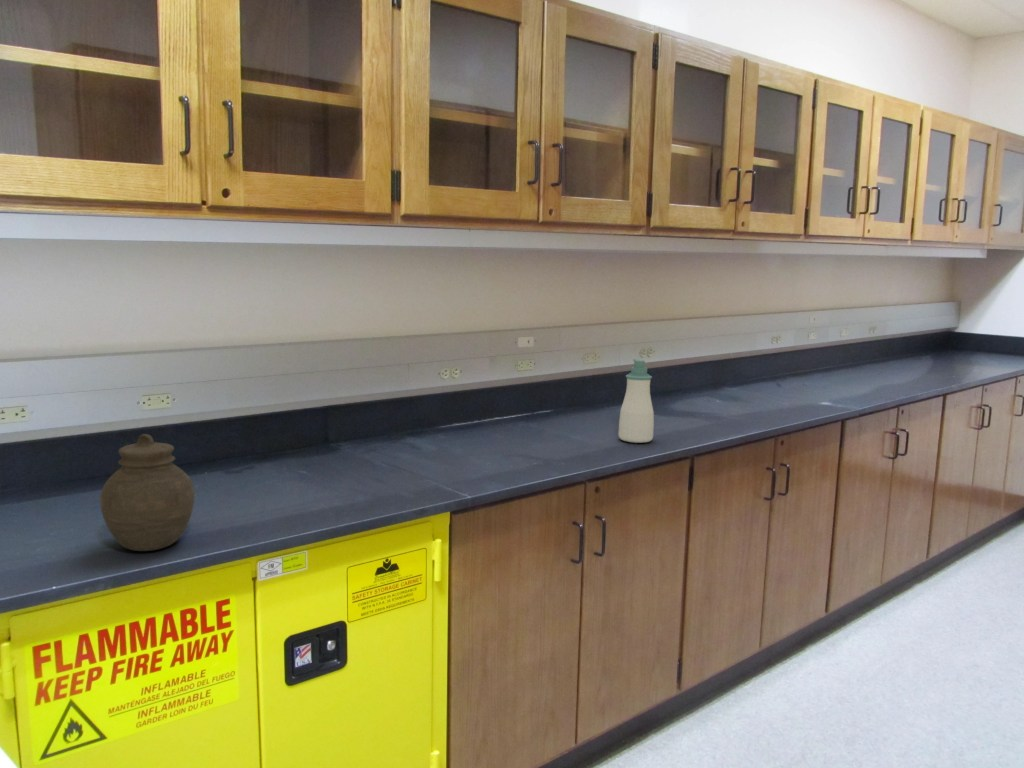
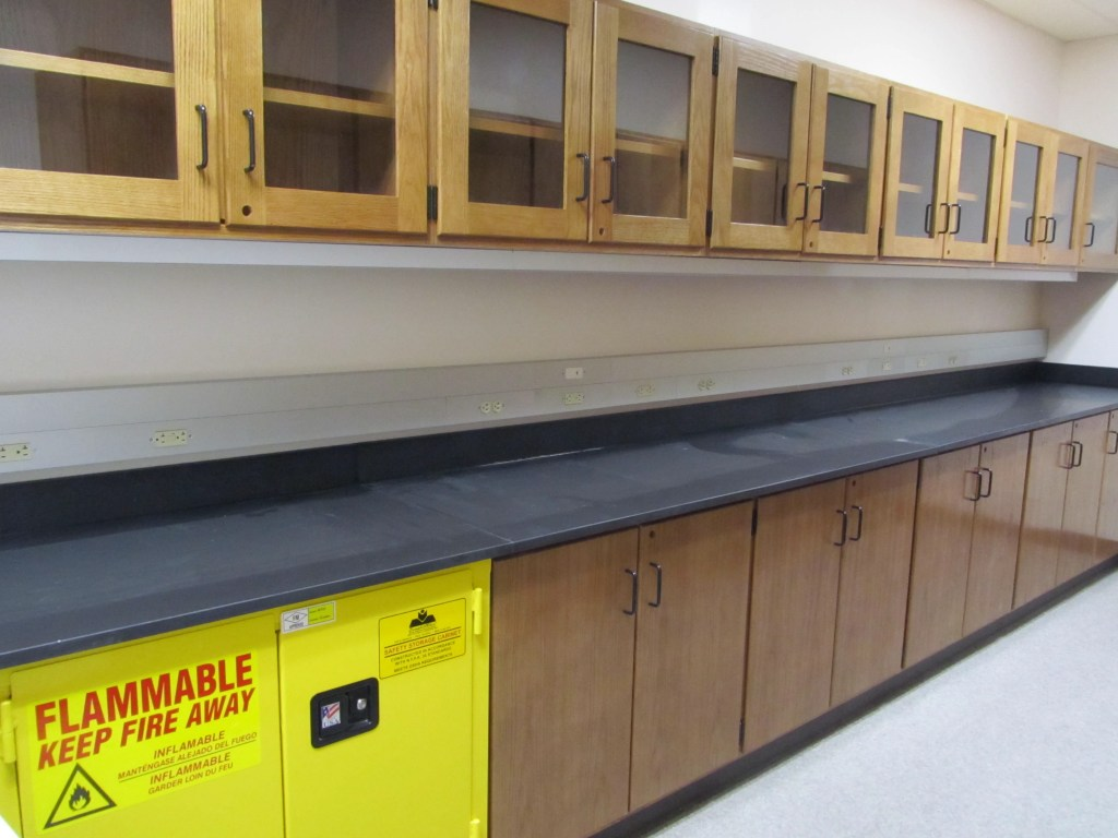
- jar (148, 489)
- soap bottle (637, 400)
